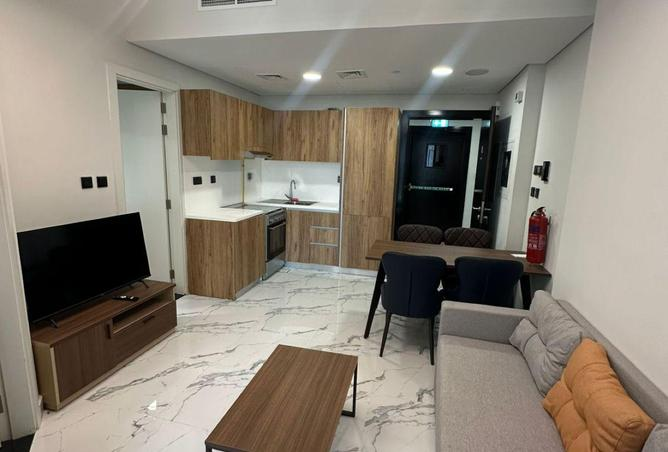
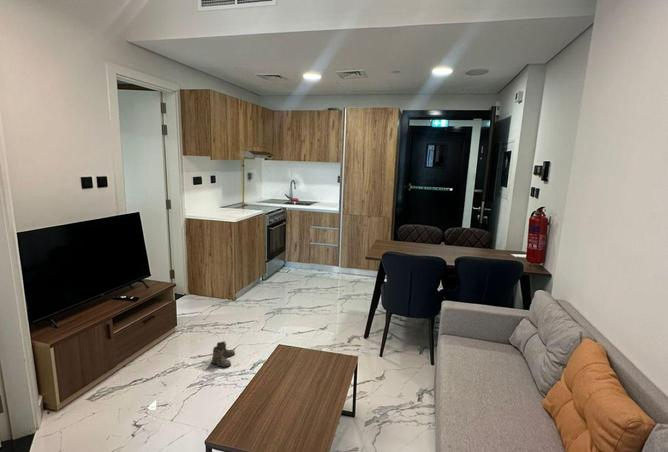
+ boots (223, 353)
